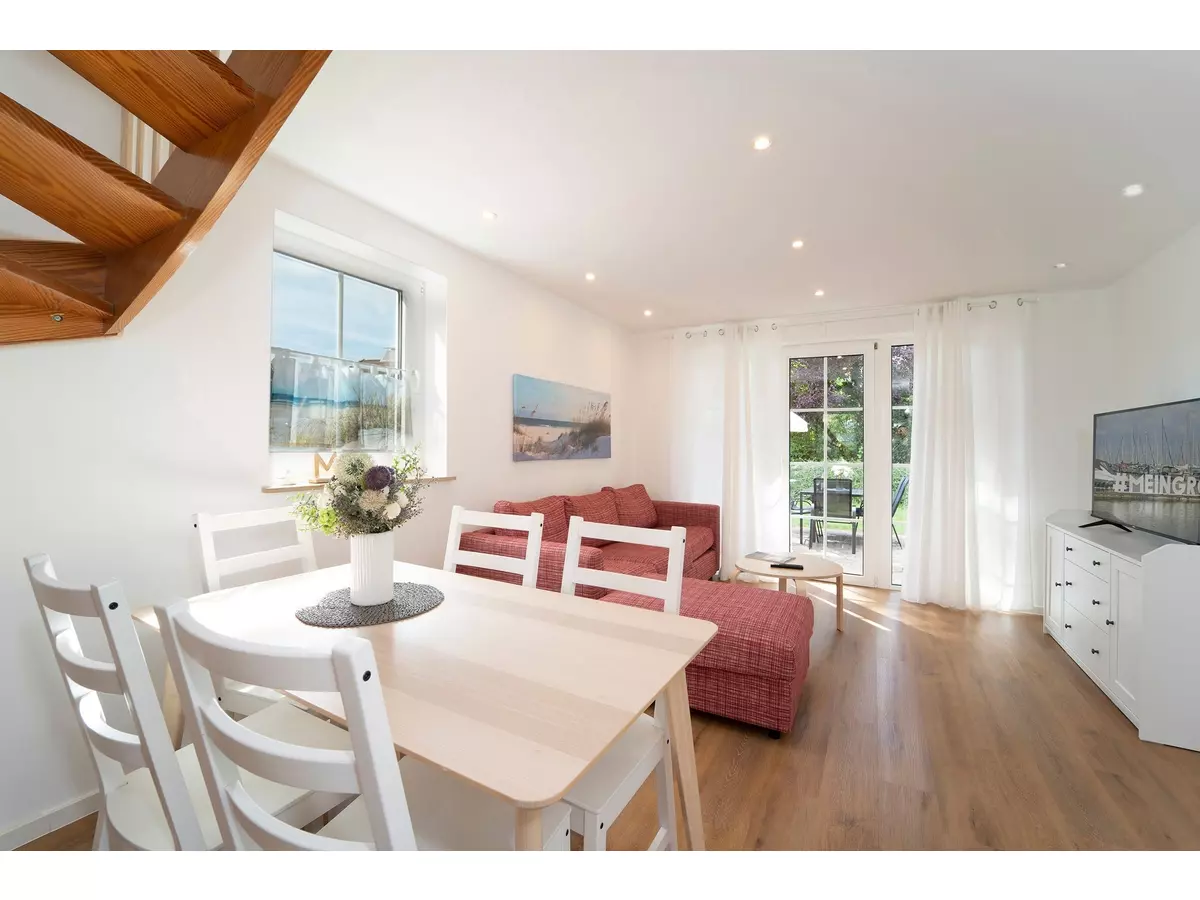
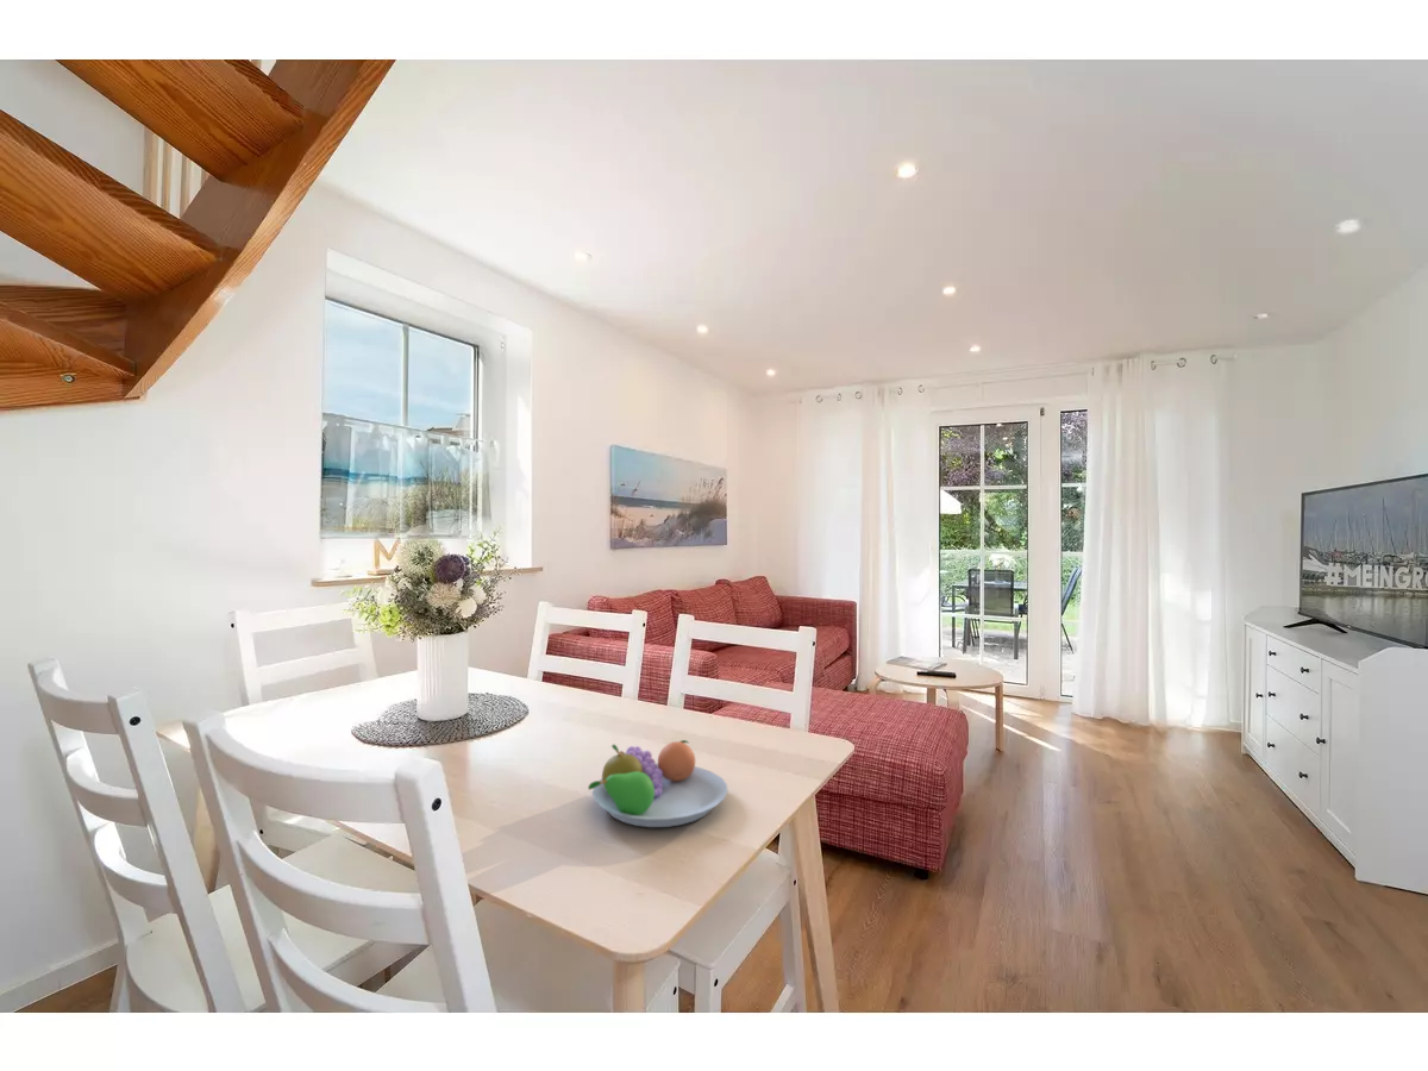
+ fruit bowl (654, 776)
